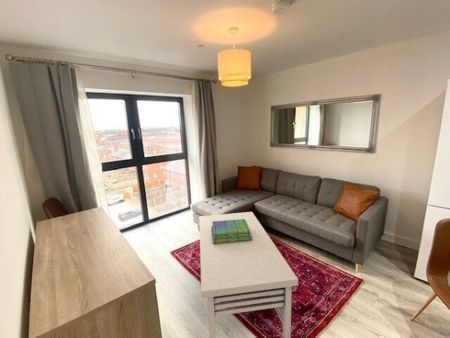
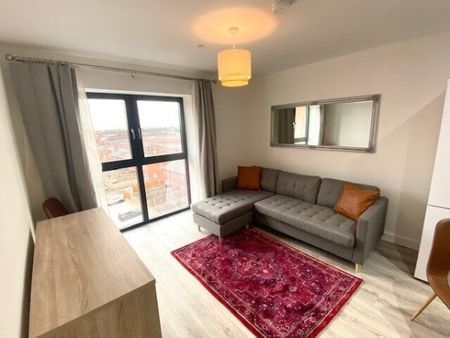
- coffee table (235, 264)
- stack of books (230, 230)
